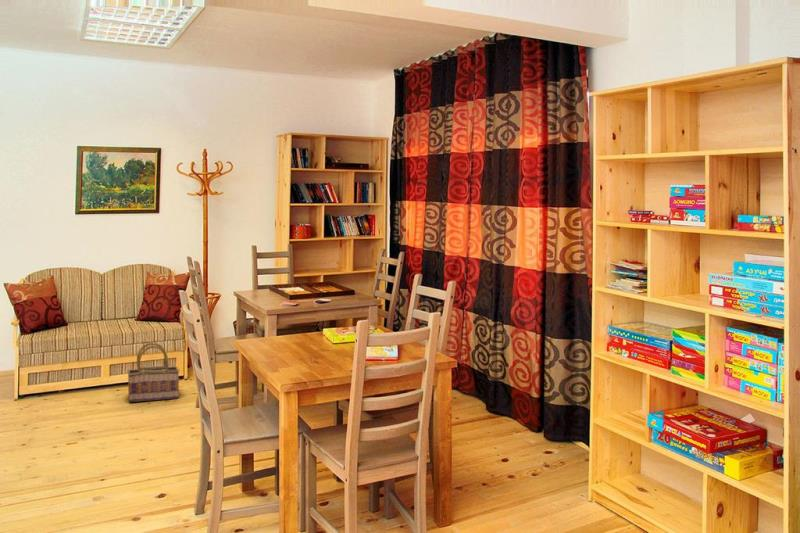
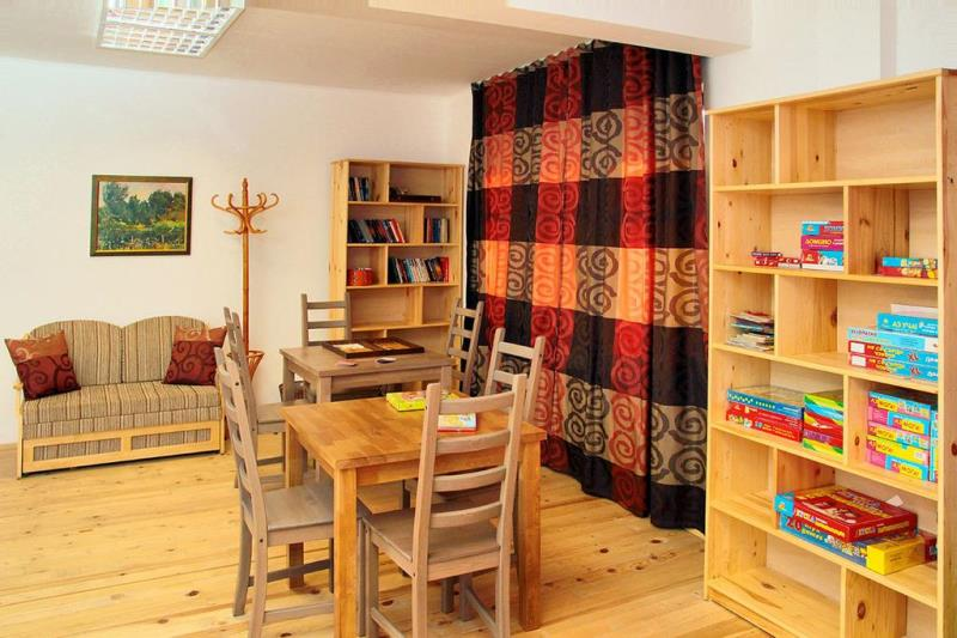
- basket (153, 370)
